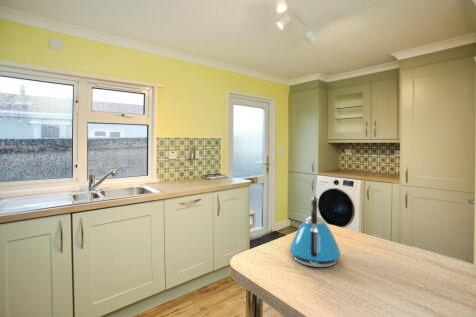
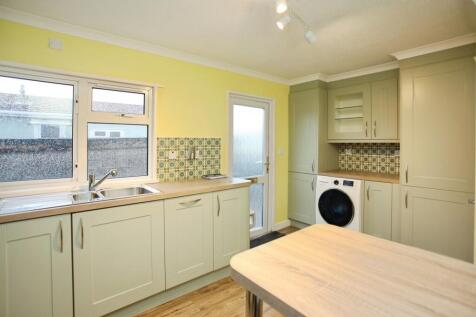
- kettle (314, 227)
